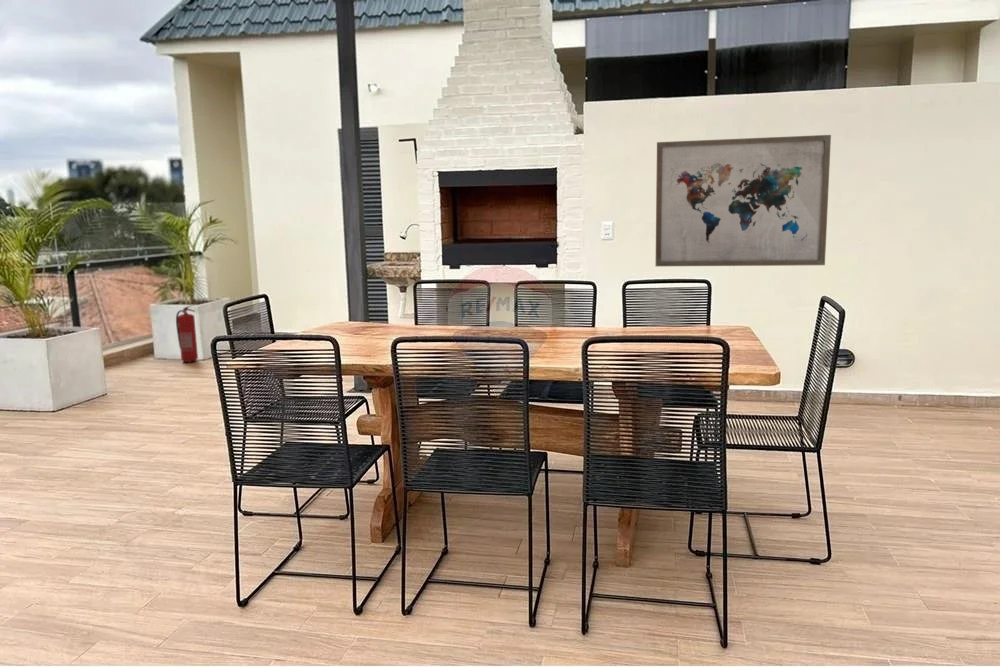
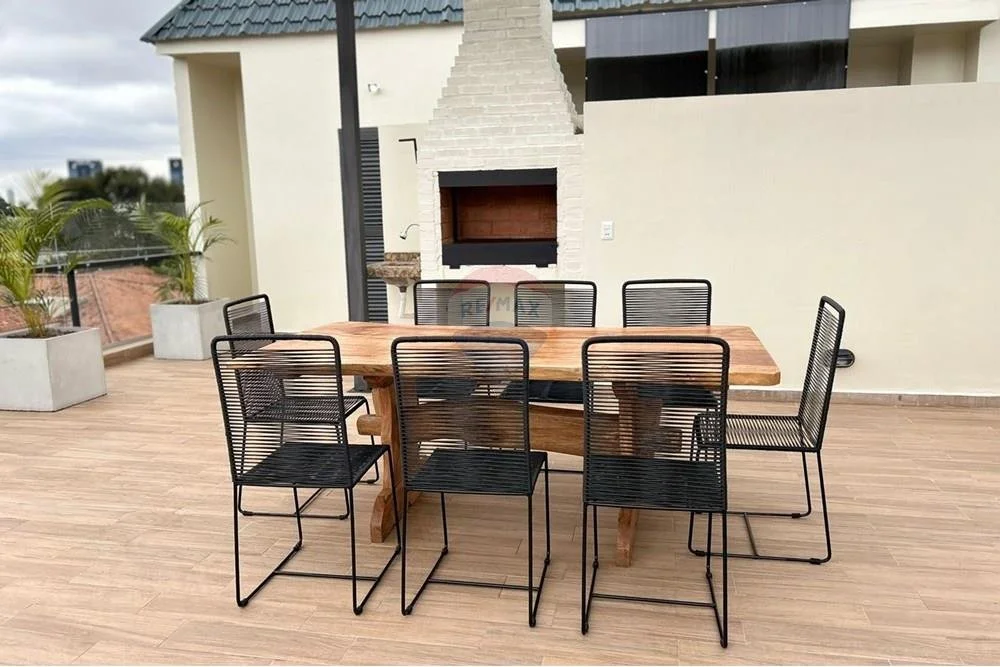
- fire extinguisher (186, 333)
- wall art (739, 203)
